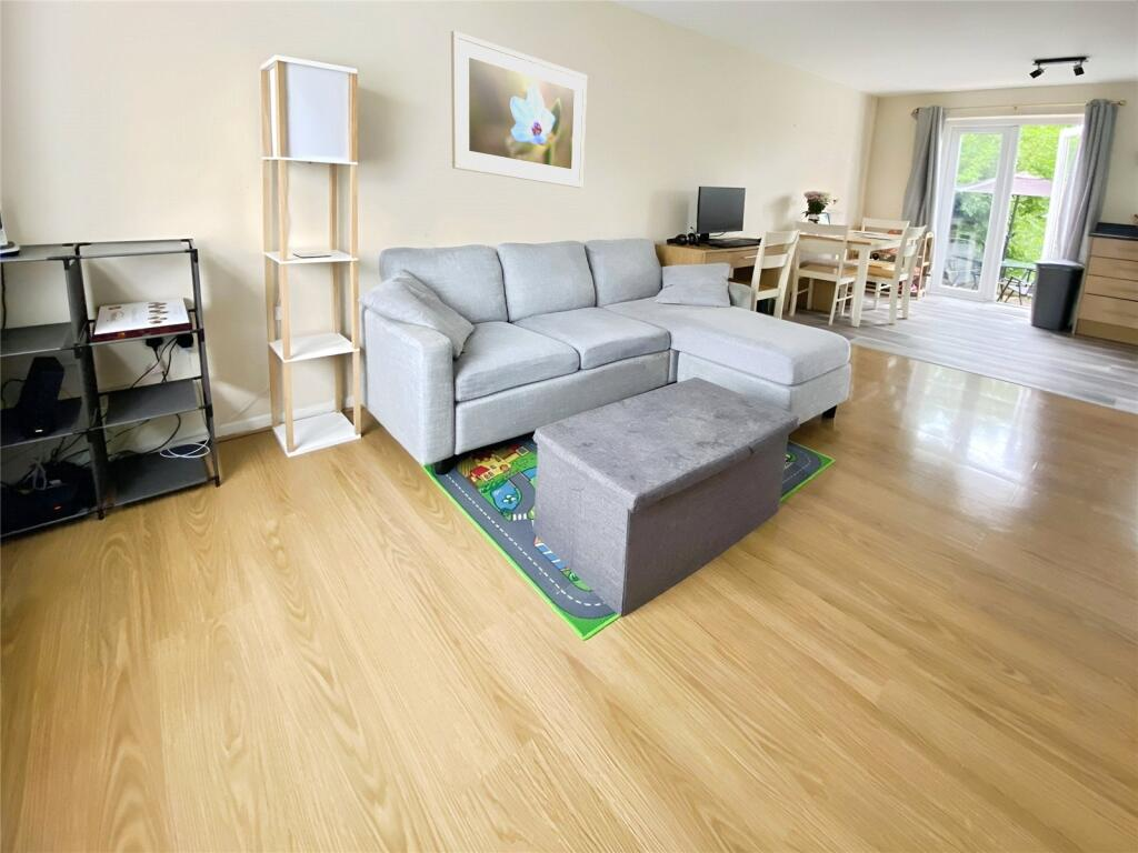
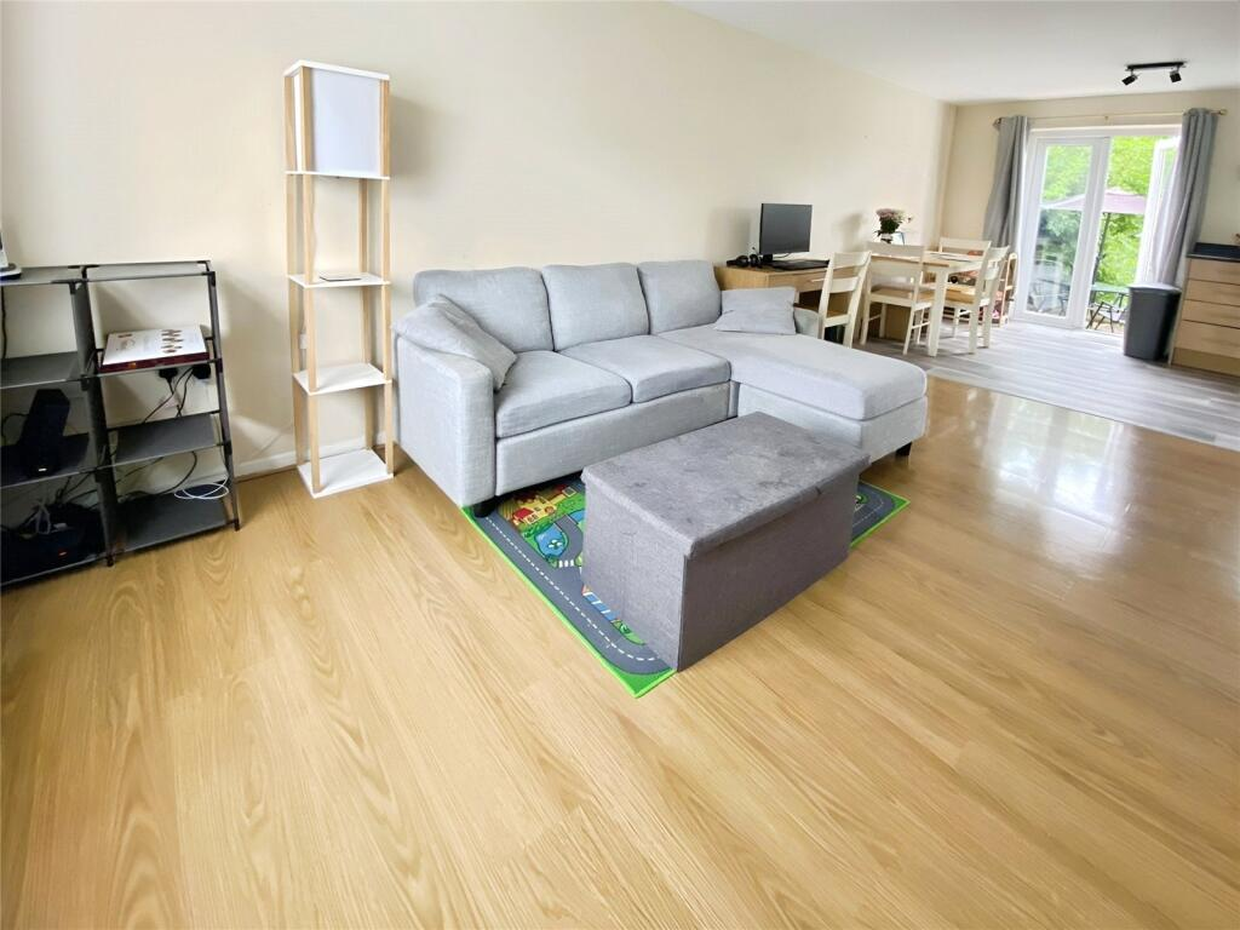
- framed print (523, 118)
